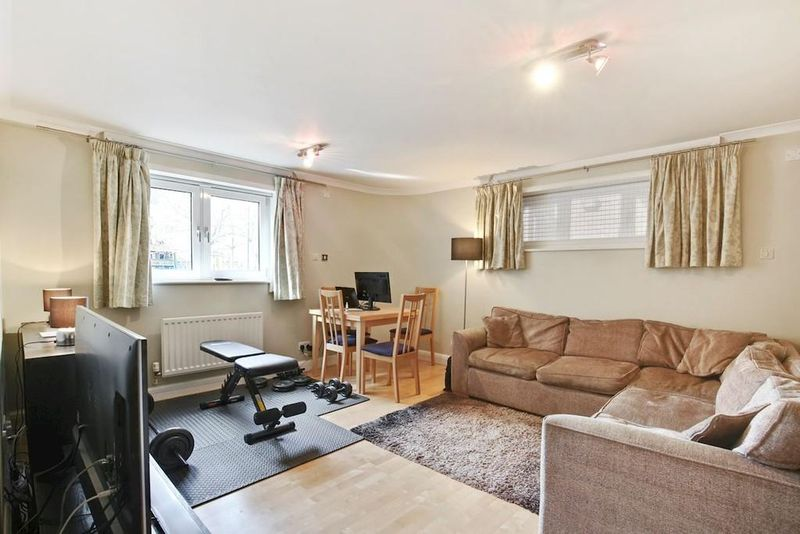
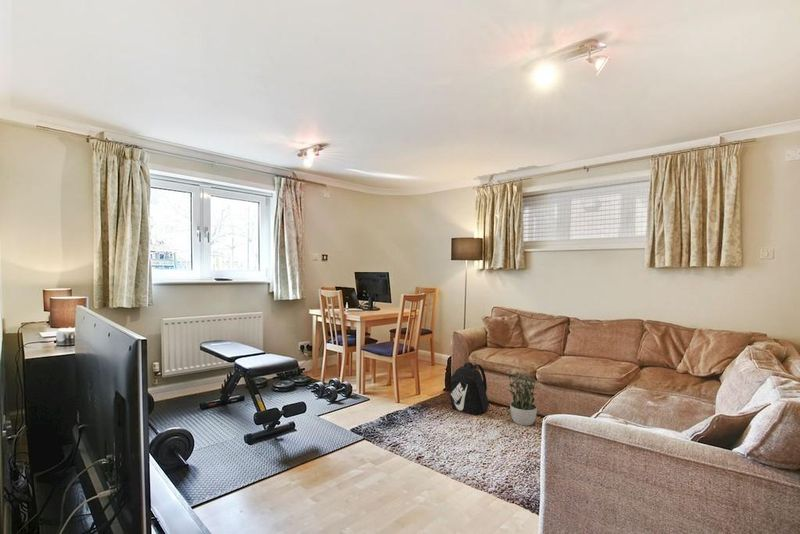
+ potted plant (522, 396)
+ backpack (470, 385)
